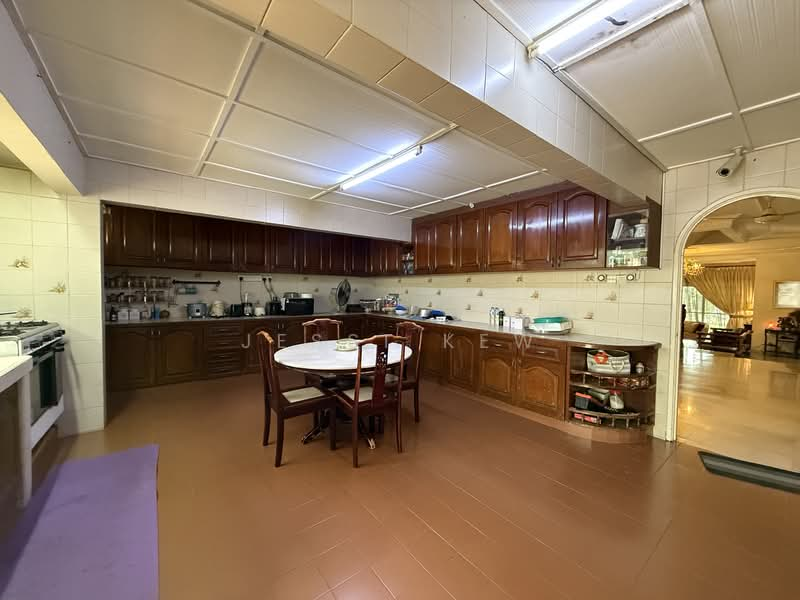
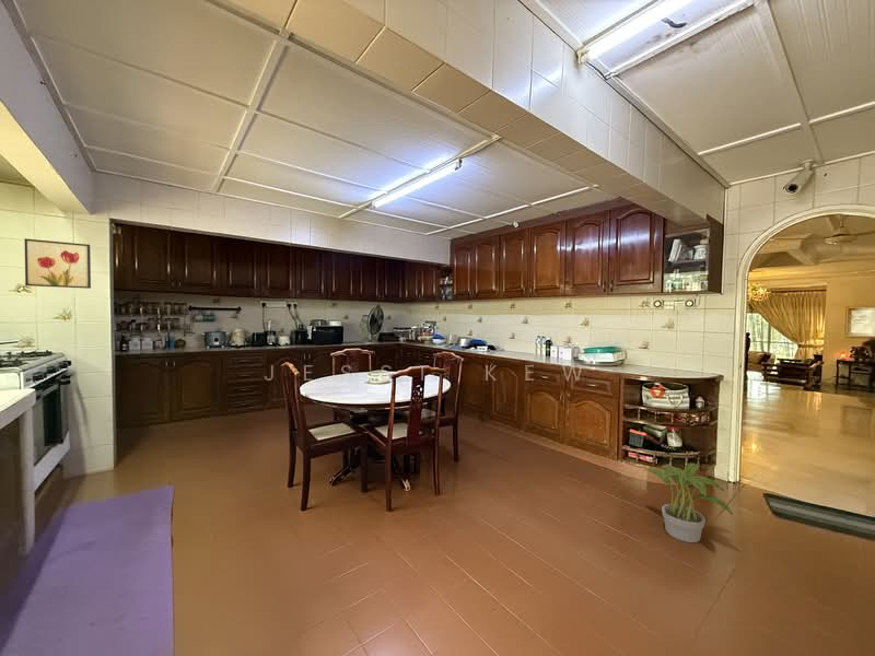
+ wall art (59, 265)
+ potted plant (682, 501)
